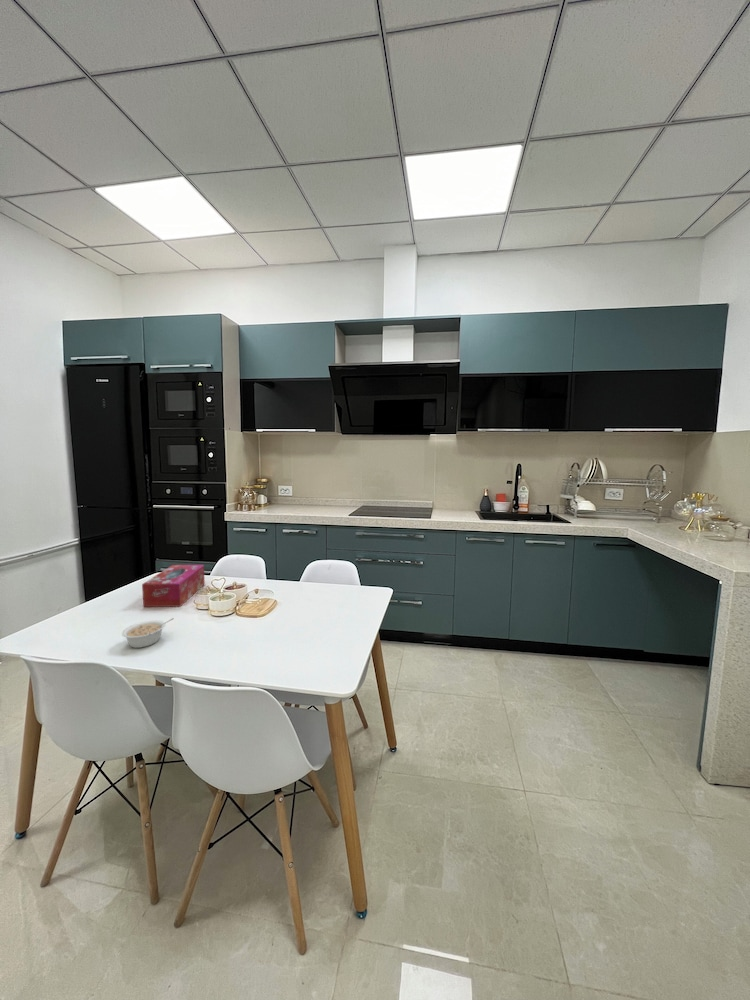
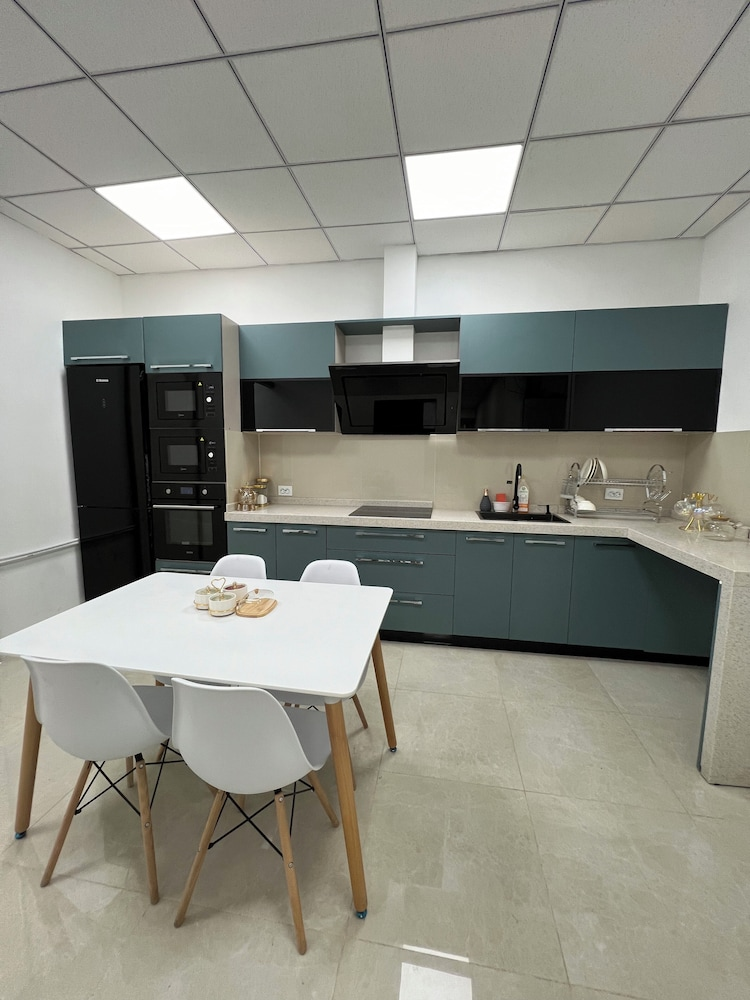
- legume (146, 632)
- tissue box (175, 584)
